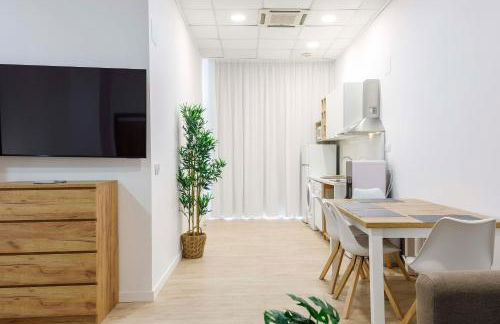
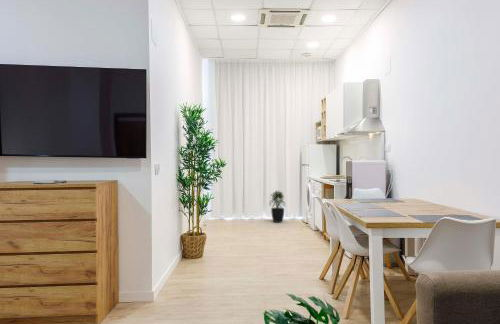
+ potted plant (276, 205)
